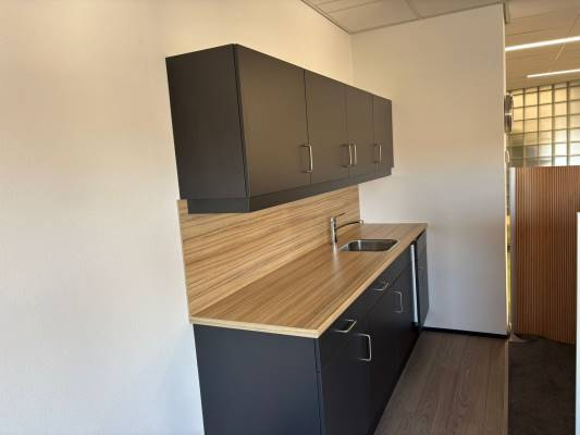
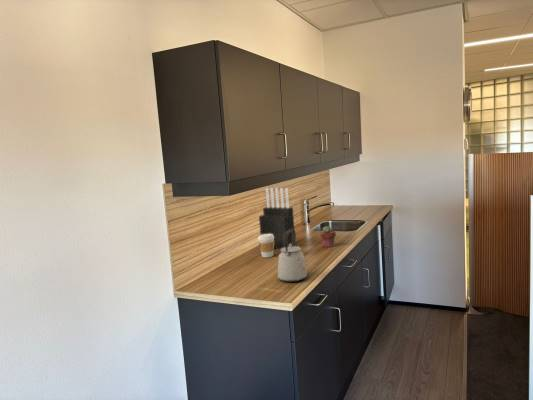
+ potted succulent (327, 236)
+ kettle (292, 253)
+ knife block (275, 218)
+ coffee cup (266, 245)
